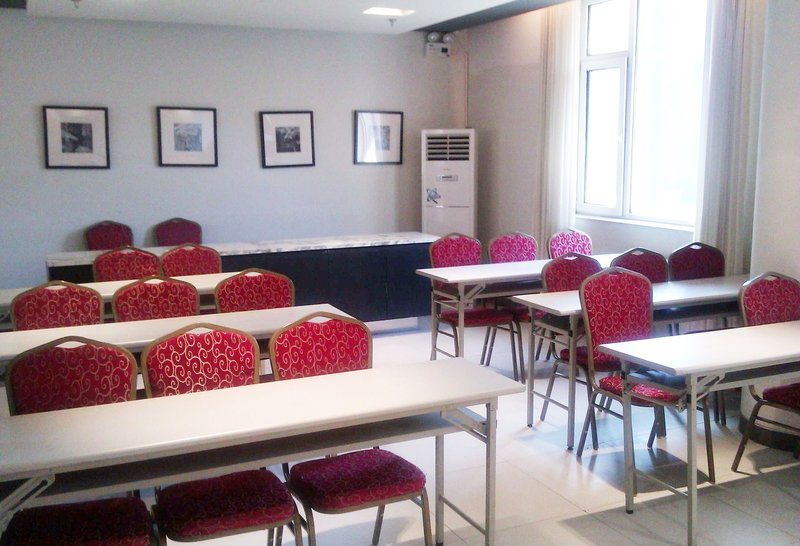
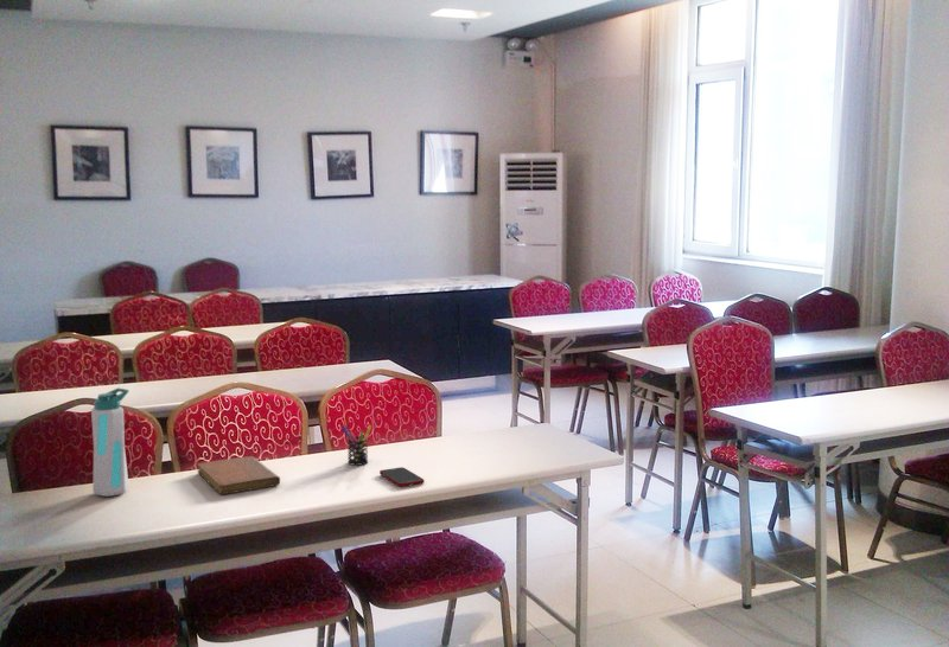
+ pen holder (357, 442)
+ water bottle (110, 442)
+ cell phone (401, 476)
+ notebook (237, 474)
